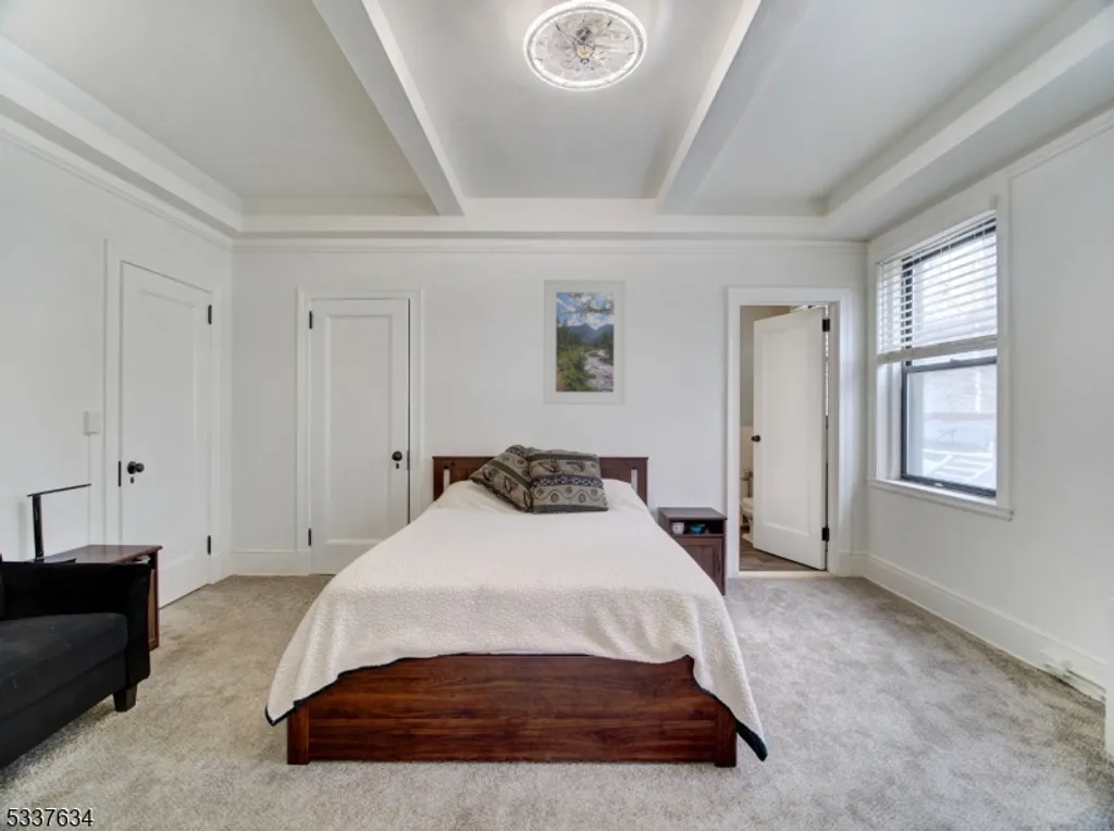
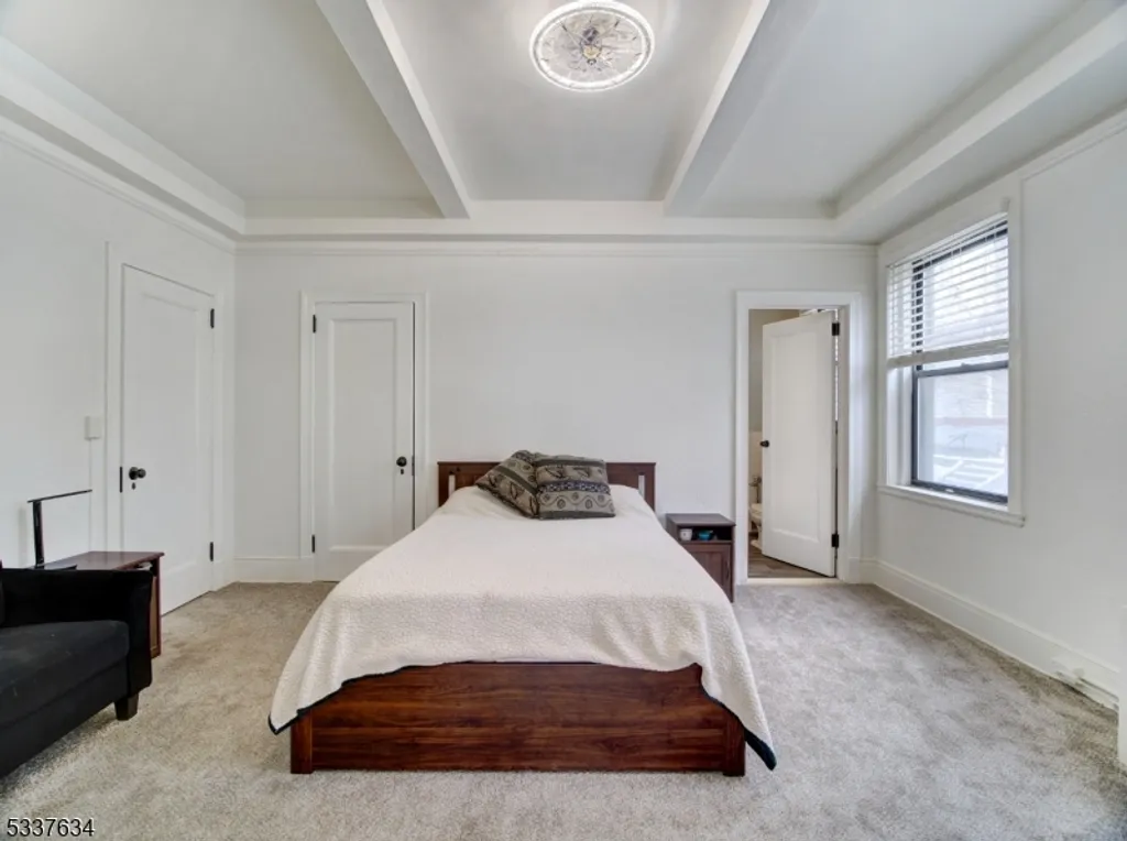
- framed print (584, 342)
